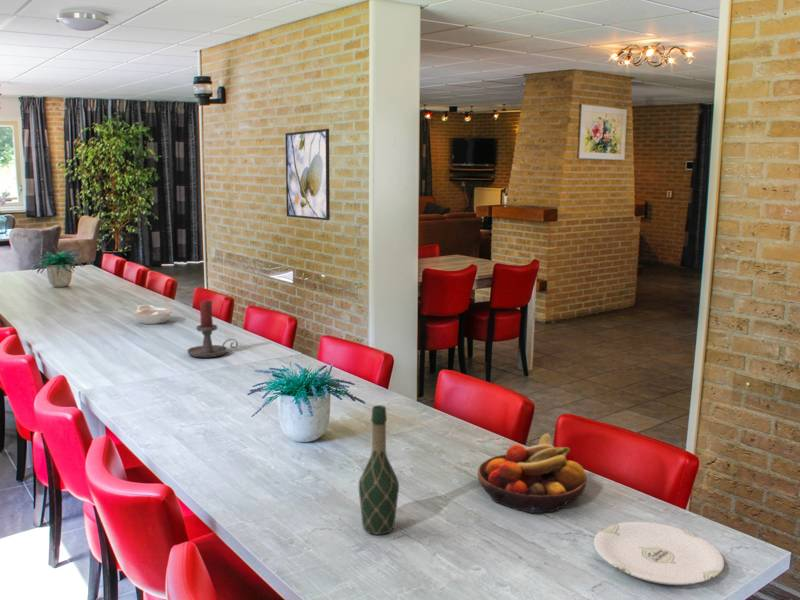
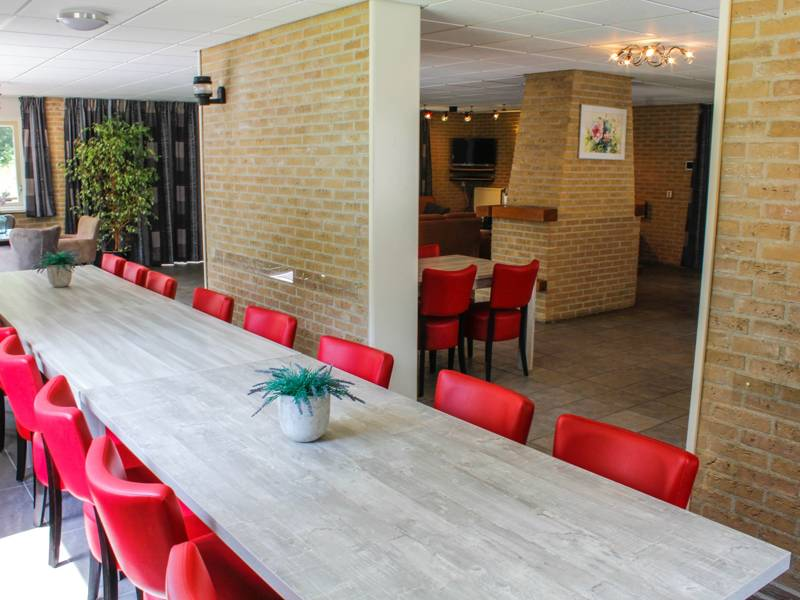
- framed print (306, 175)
- plate (656, 554)
- candle holder (212, 326)
- bowl (153, 314)
- fruit bowl (531, 468)
- wine bottle (378, 468)
